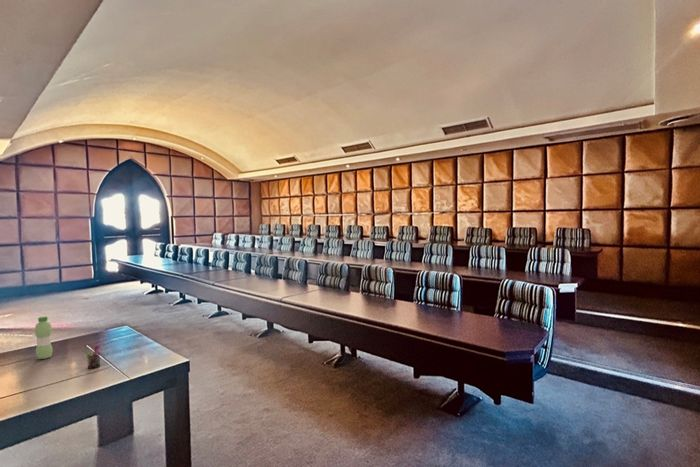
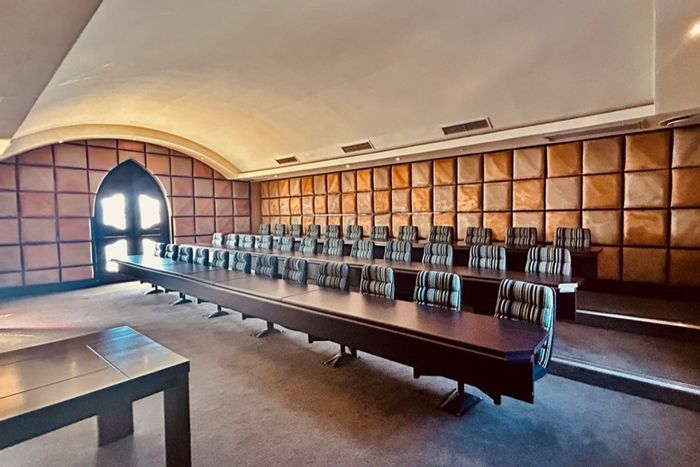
- pen holder (92, 356)
- water bottle (43, 337)
